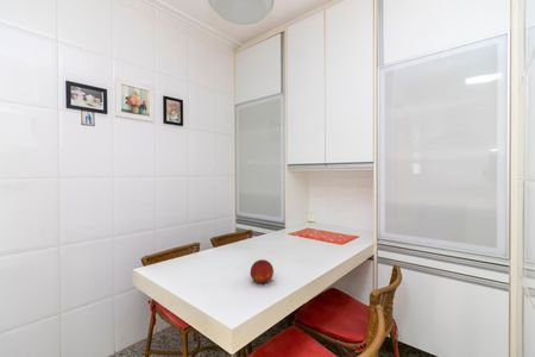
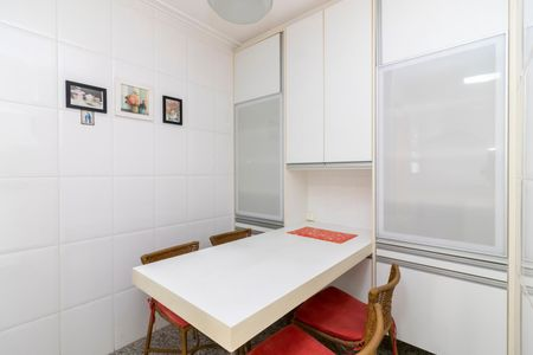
- fruit (262, 270)
